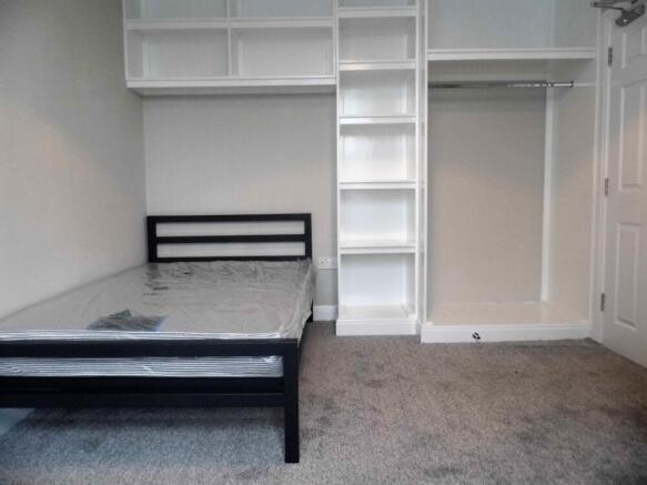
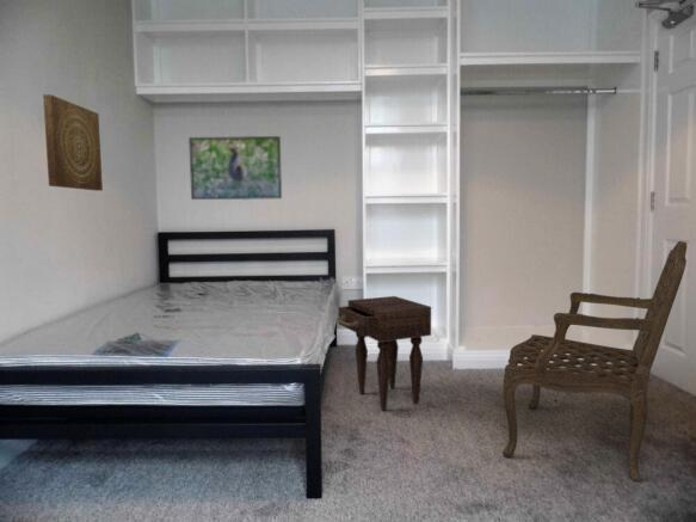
+ wall art (75, 147)
+ nightstand (378, 352)
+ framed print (235, 167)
+ armchair (587, 343)
